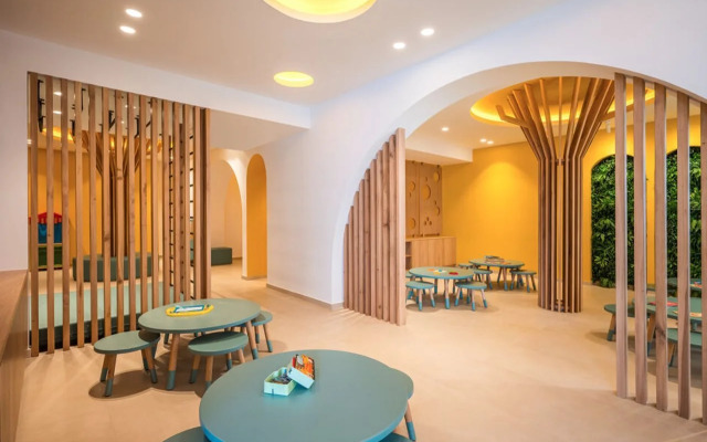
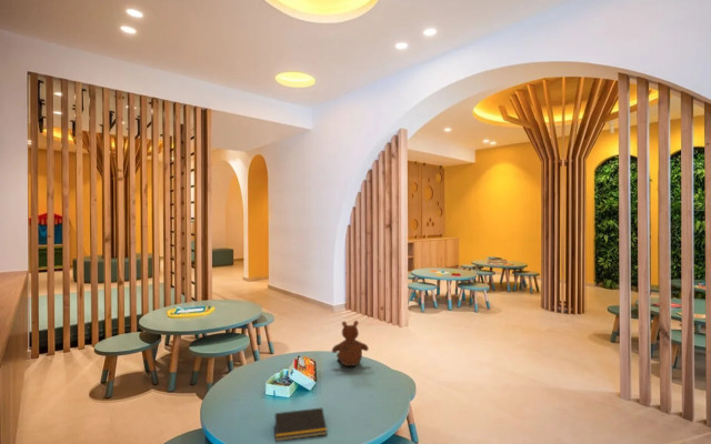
+ teddy bear (349, 341)
+ notepad (300, 423)
